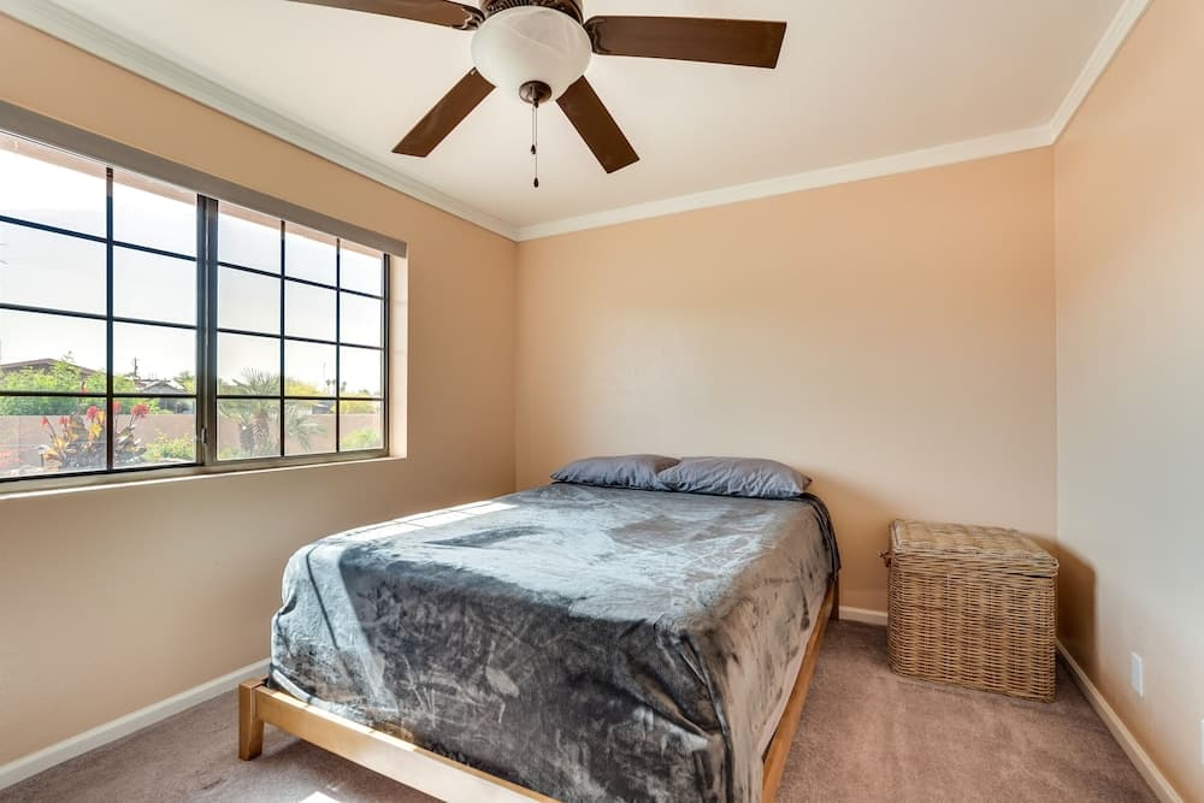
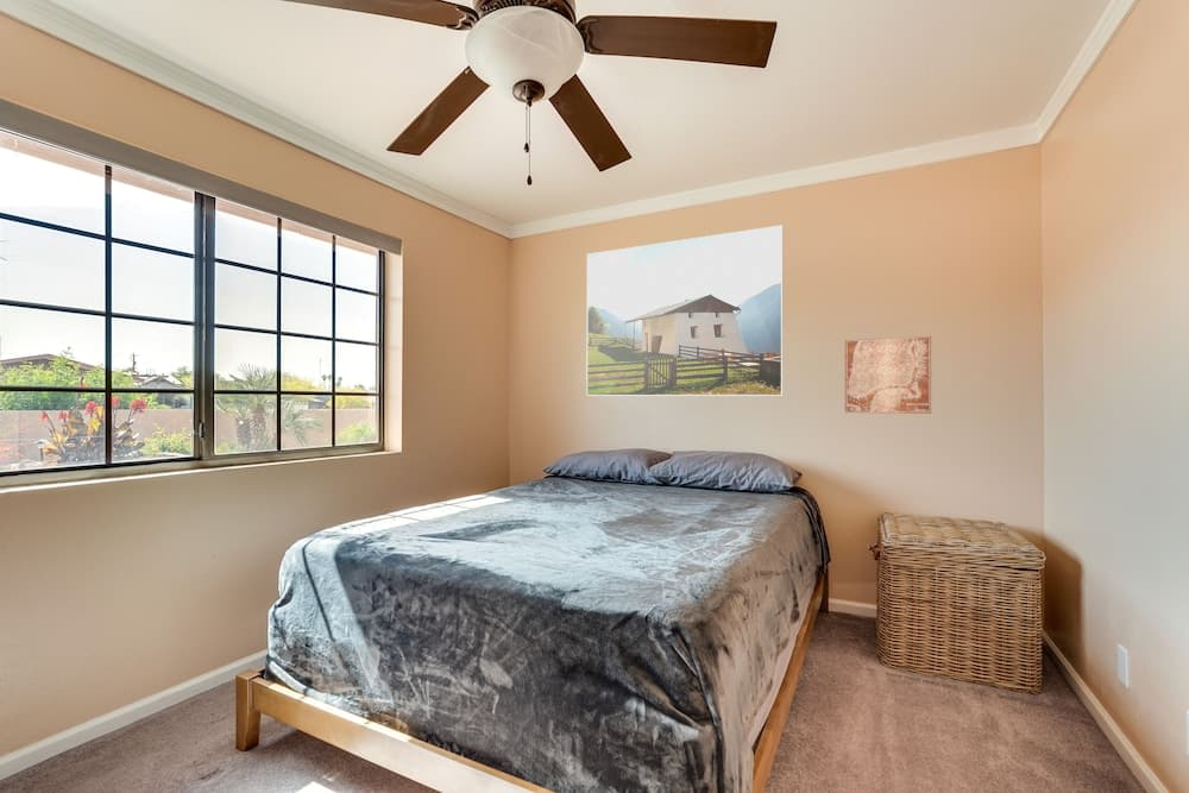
+ wall art (886, 376)
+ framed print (675, 317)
